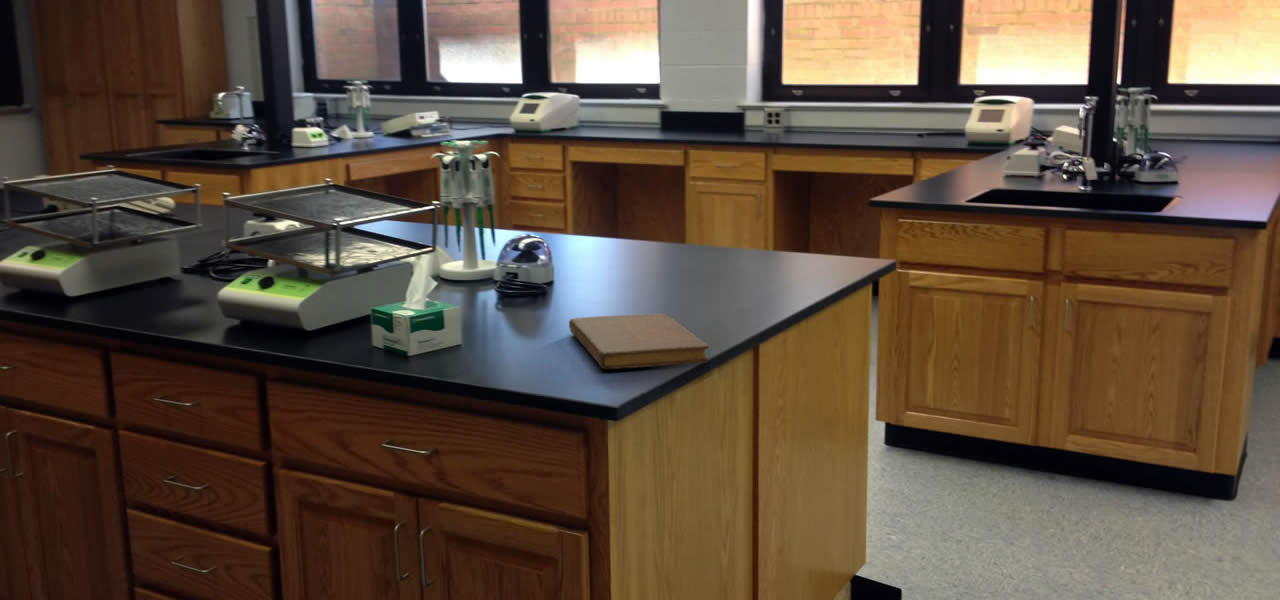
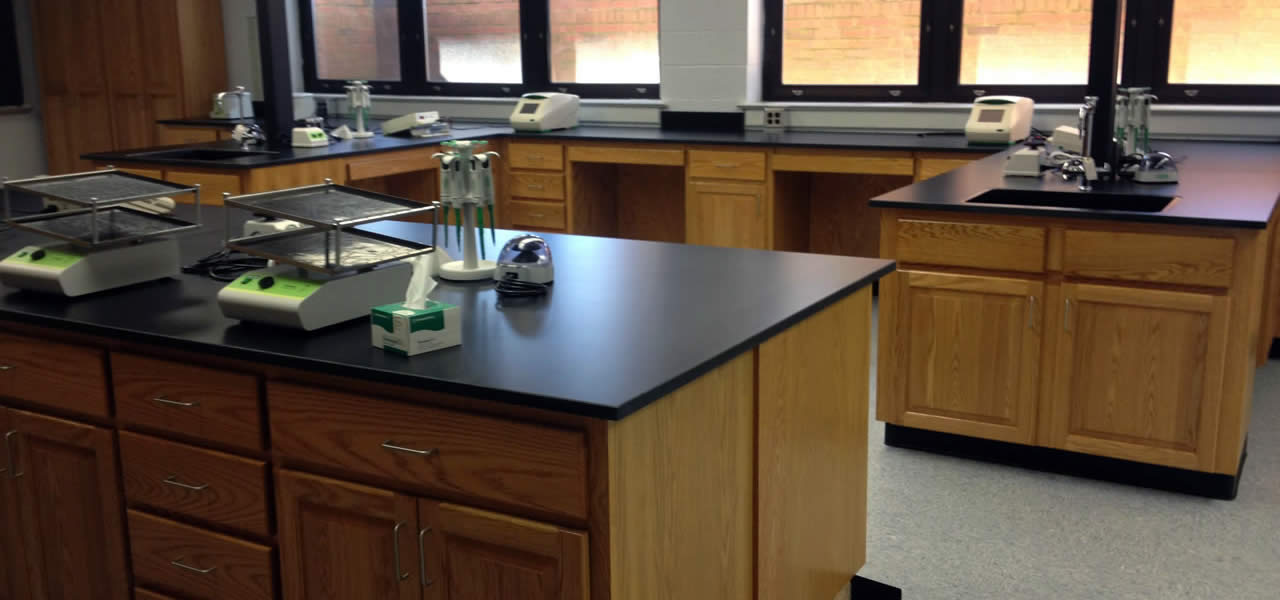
- notebook (635, 339)
